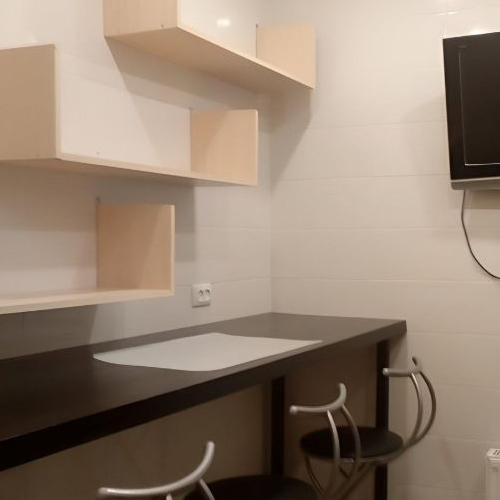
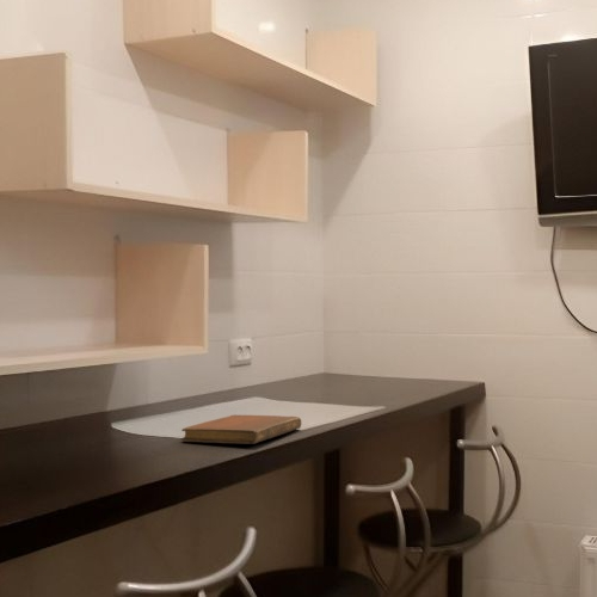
+ notebook (244, 427)
